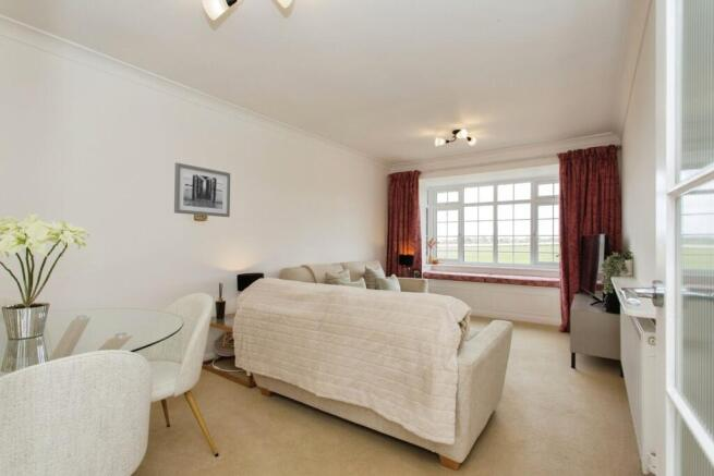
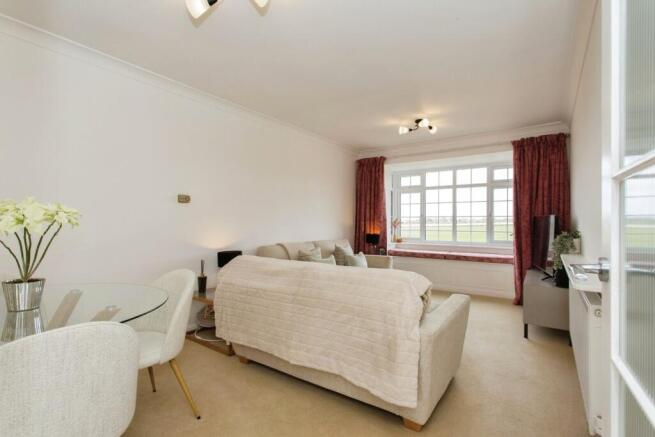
- wall art (204, 192)
